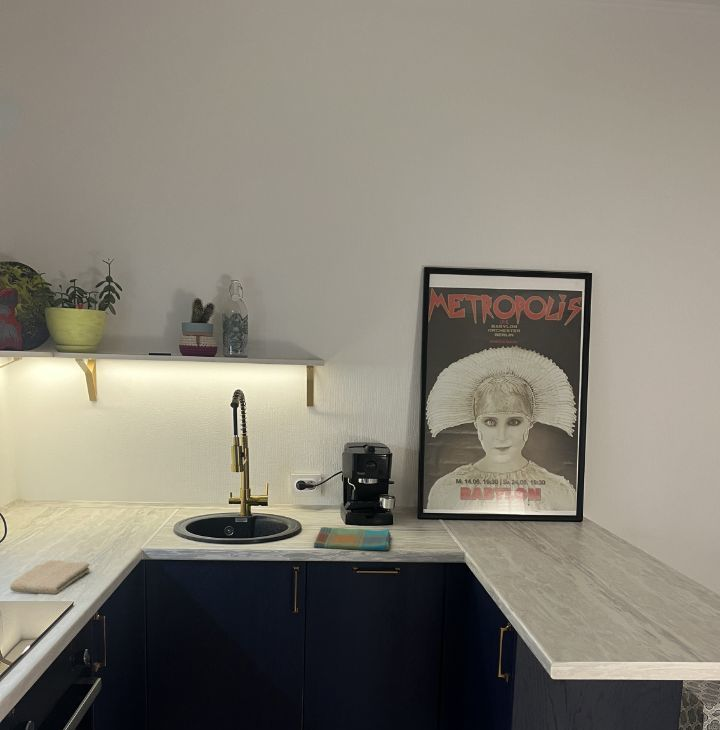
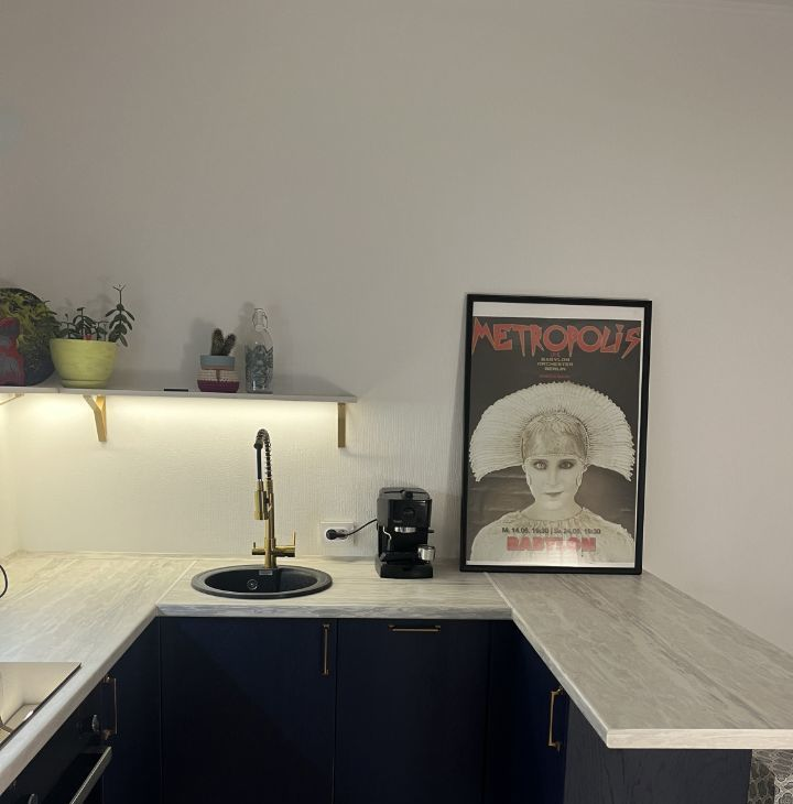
- dish towel (353, 538)
- washcloth (52, 575)
